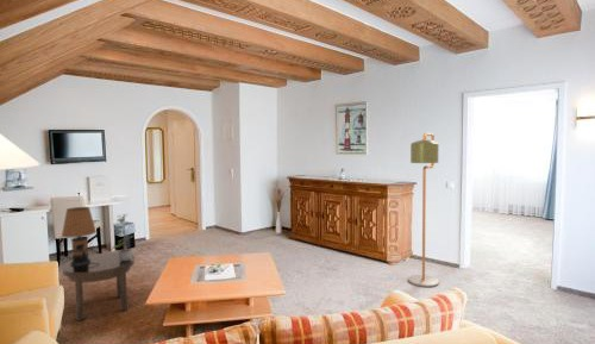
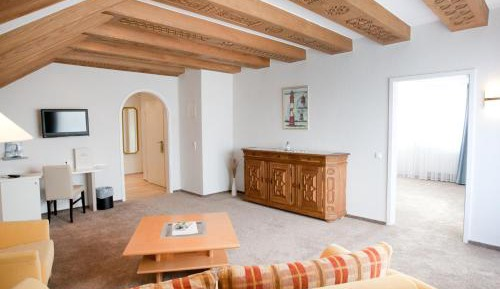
- table lamp (79, 237)
- floor lamp (424, 207)
- potted plant (121, 239)
- side table (100, 280)
